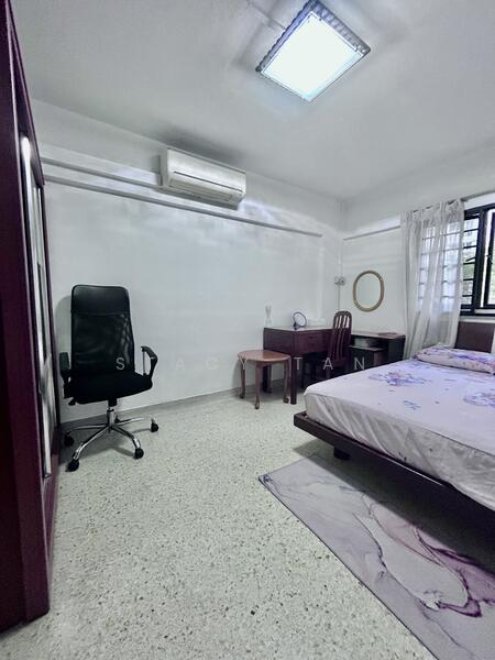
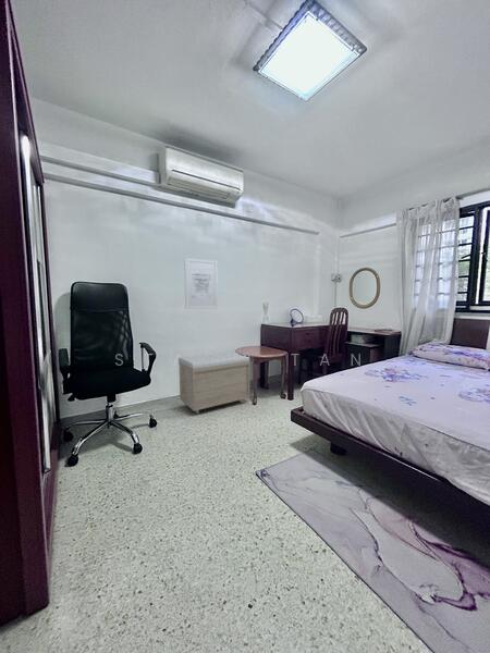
+ storage bench (215, 380)
+ wall art (201, 284)
